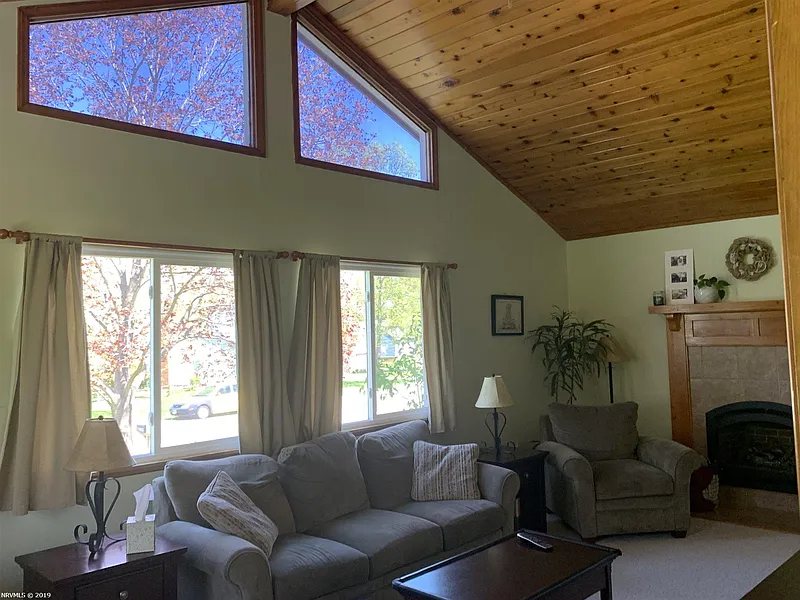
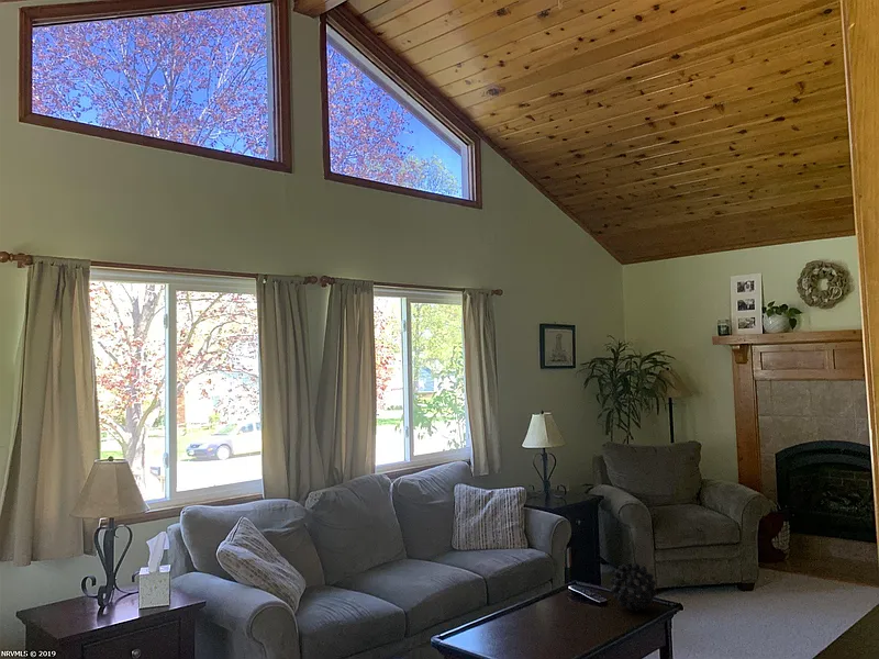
+ decorative ball (633, 585)
